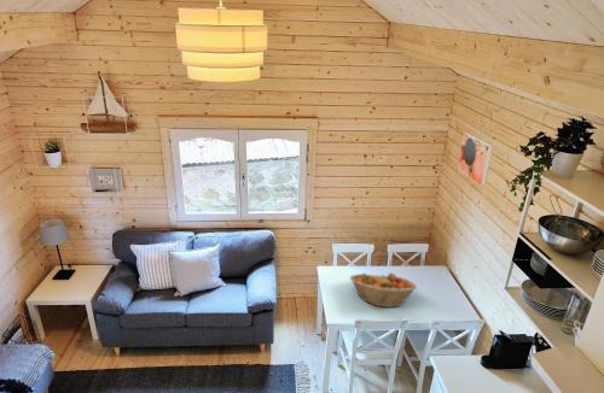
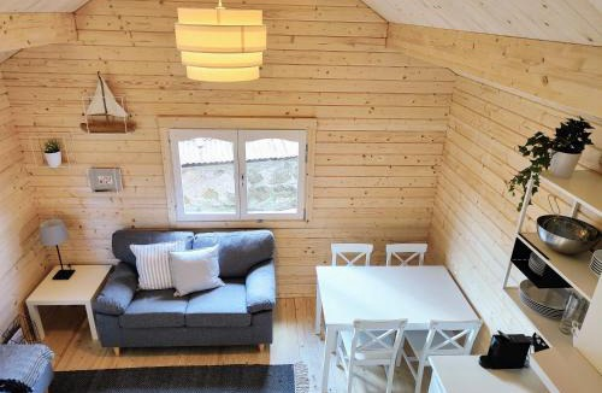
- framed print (474, 158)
- fruit basket (382, 286)
